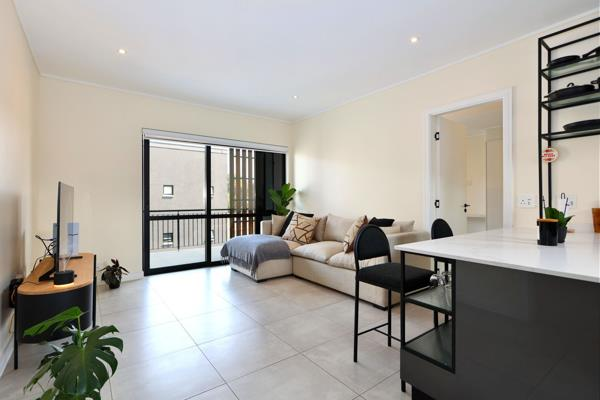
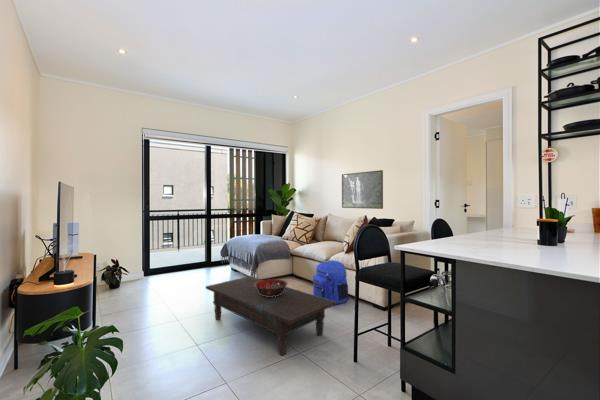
+ coffee table (265, 309)
+ backpack (330, 281)
+ decorative bowl (270, 288)
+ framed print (360, 190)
